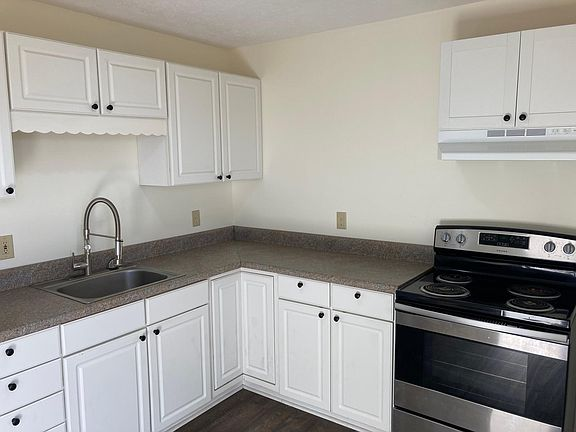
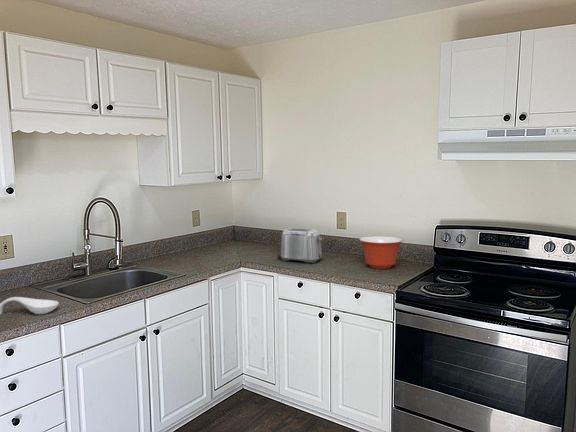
+ toaster (299, 244)
+ mixing bowl (380, 253)
+ spoon rest (27, 305)
